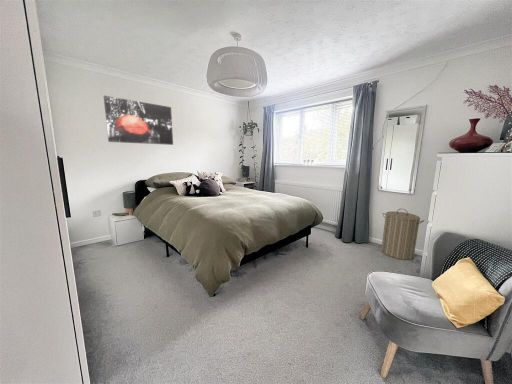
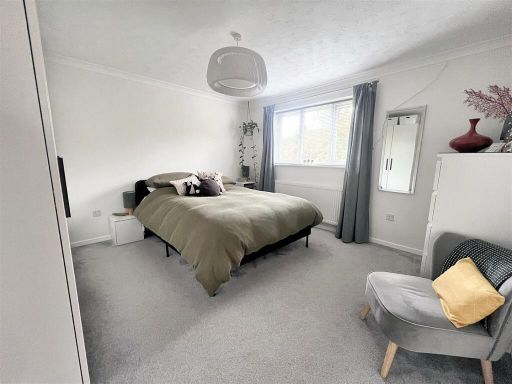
- laundry hamper (400, 231)
- wall art (142, 123)
